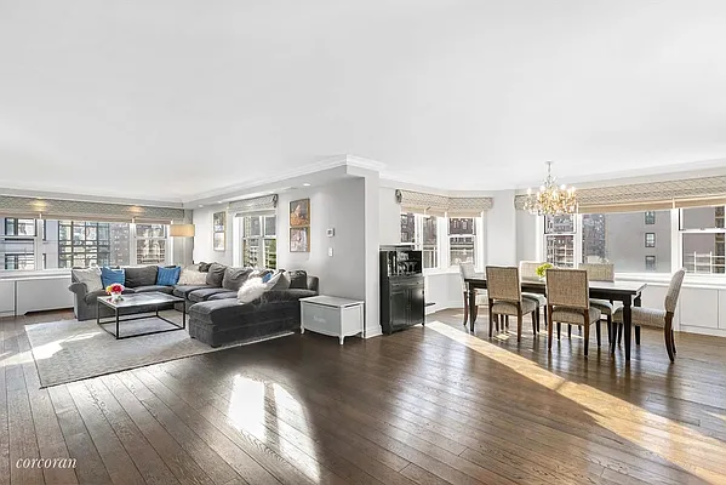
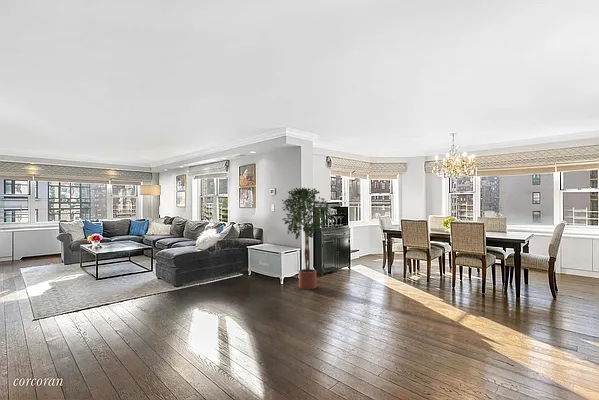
+ potted tree (299, 235)
